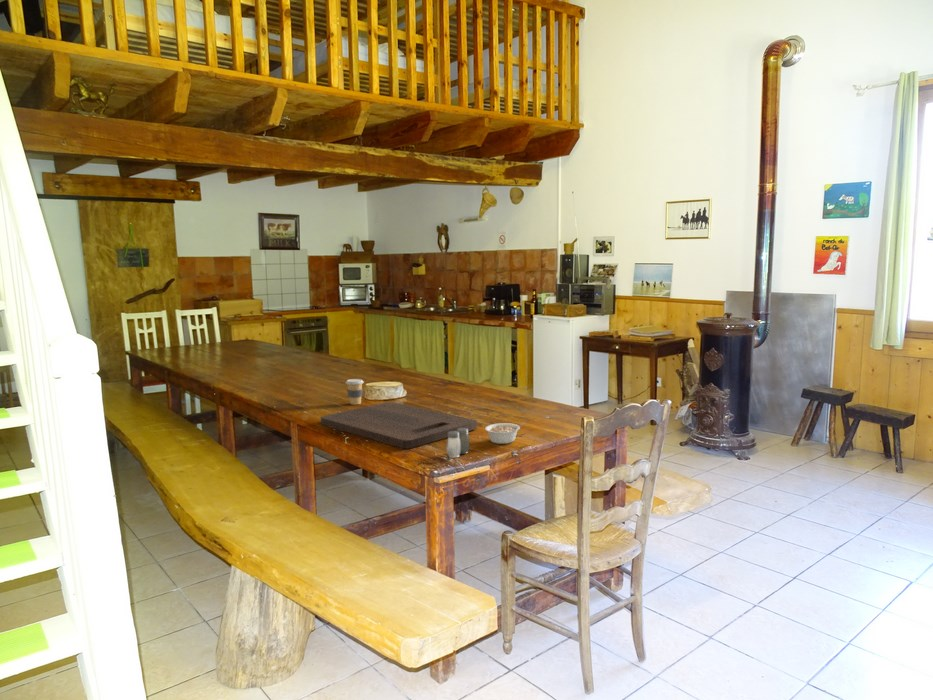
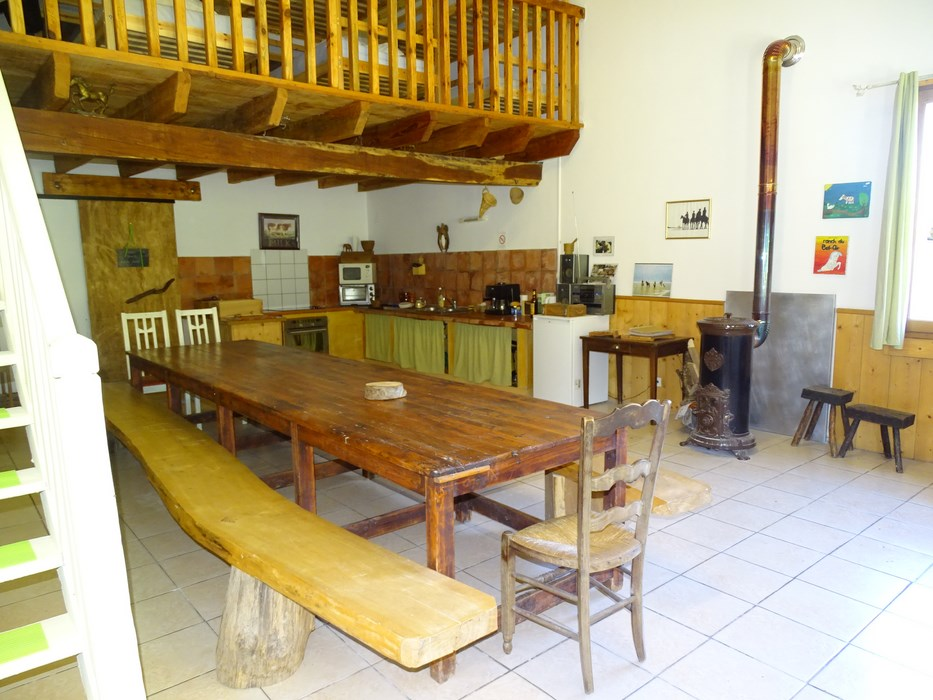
- coffee cup (355, 391)
- salt and pepper shaker (458, 442)
- legume (503, 432)
- cutting board (397, 422)
